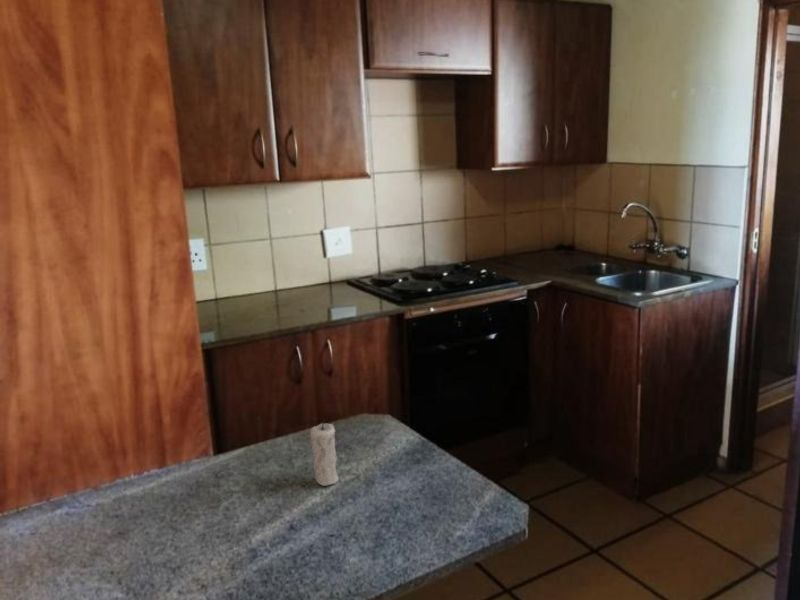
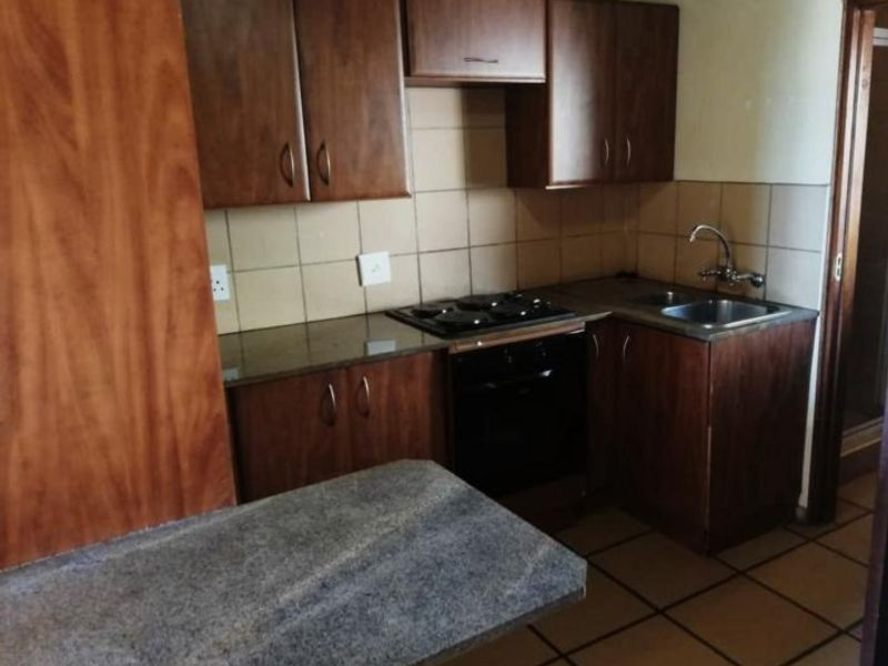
- candle (323, 448)
